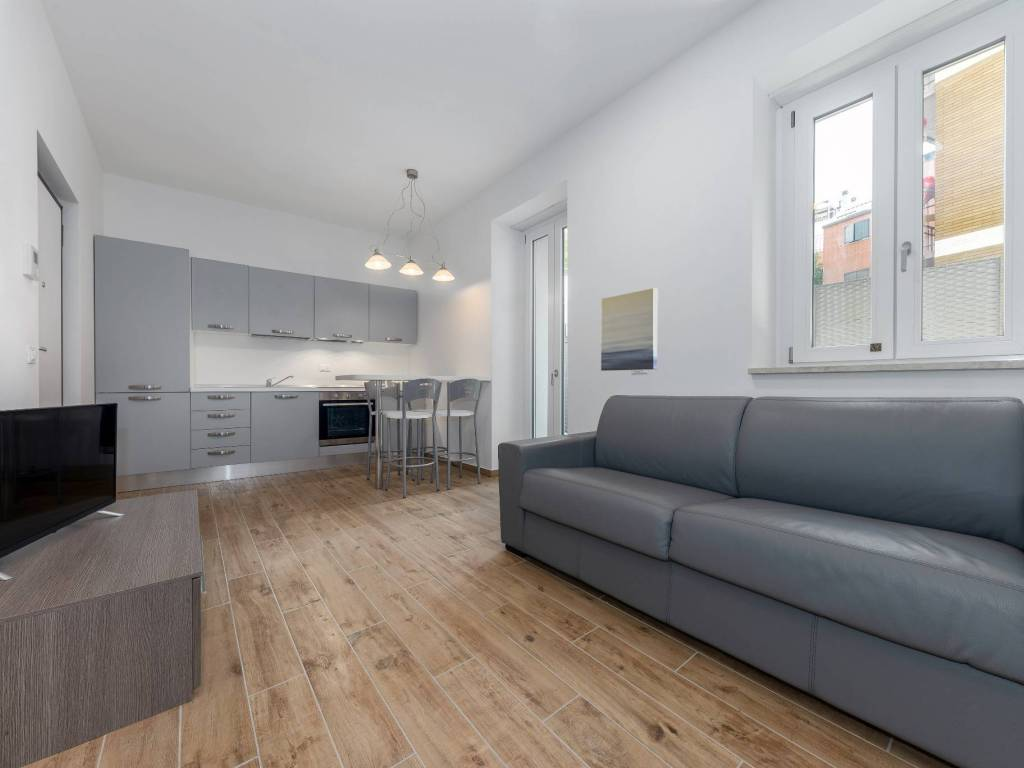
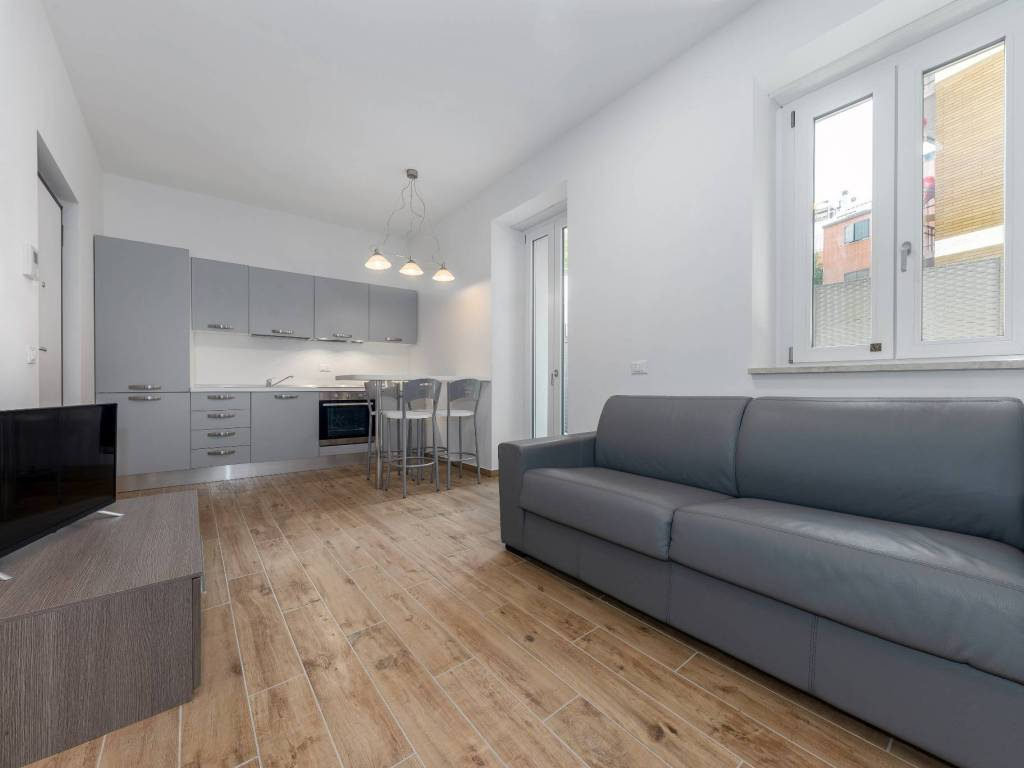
- wall art (627, 332)
